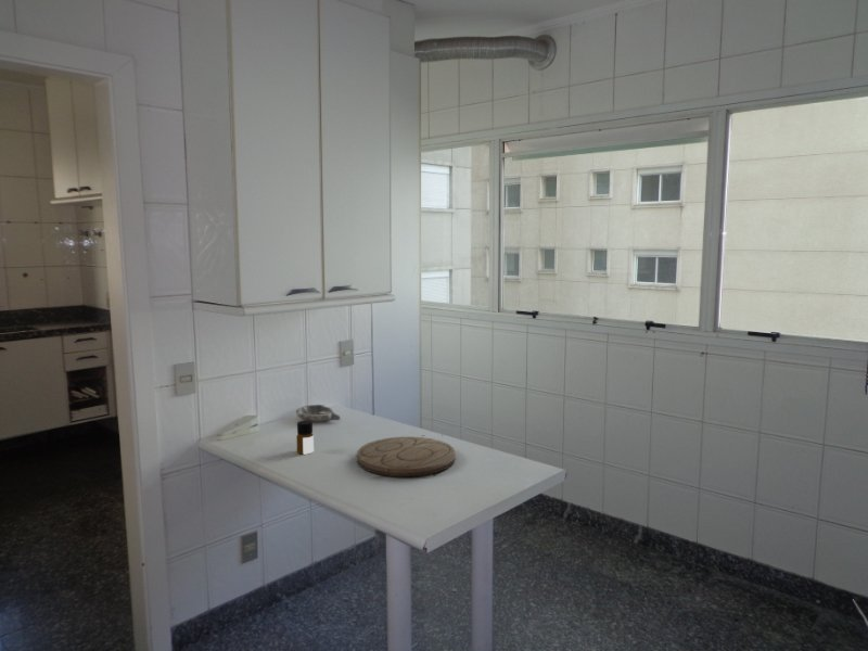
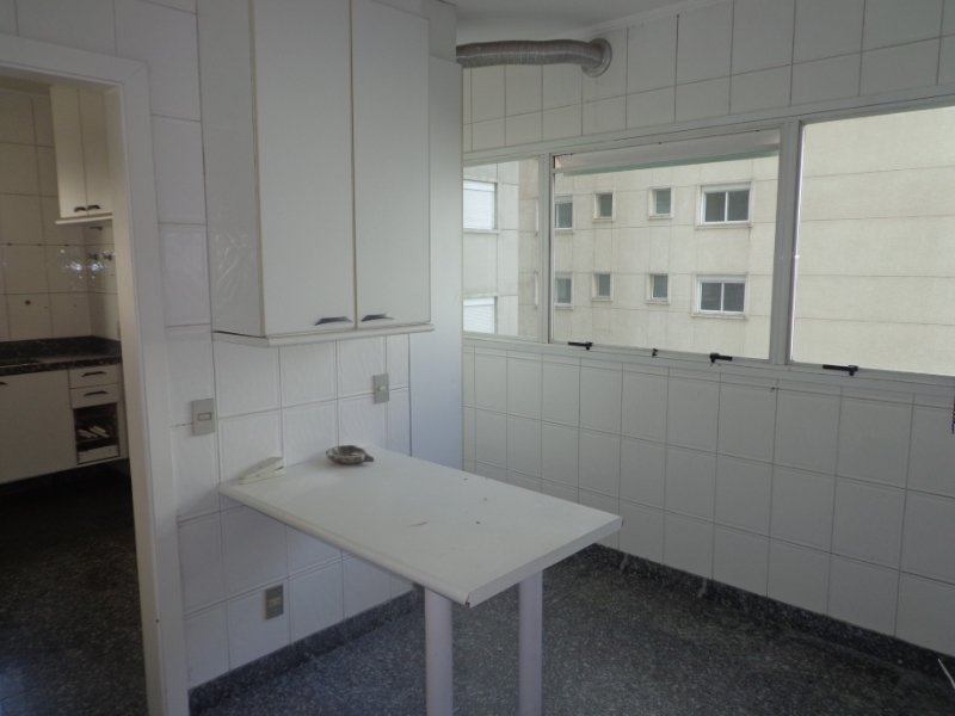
- bottle (305, 436)
- cutting board (406, 455)
